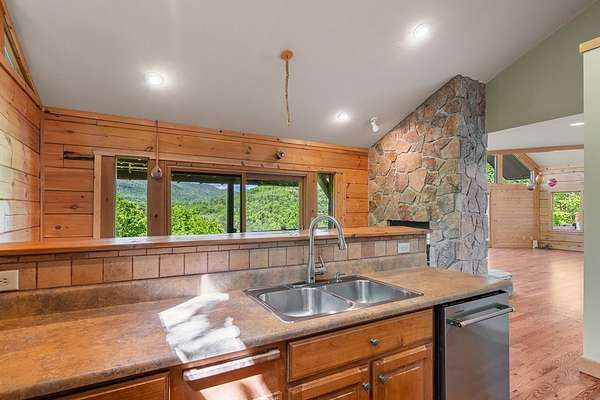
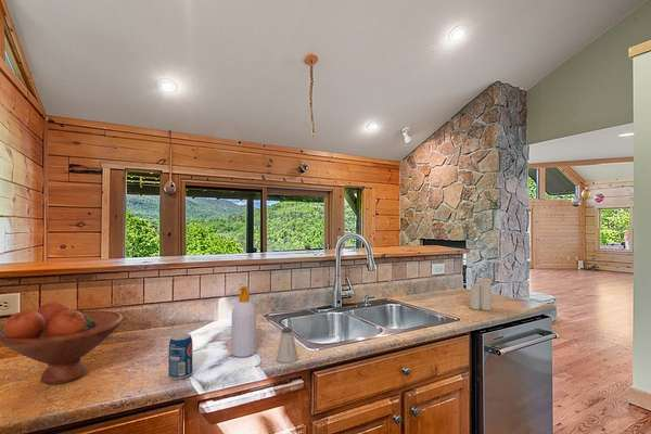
+ candle (482, 291)
+ beverage can (180, 355)
+ soap bottle (243, 319)
+ saltshaker (286, 343)
+ fruit bowl (65, 340)
